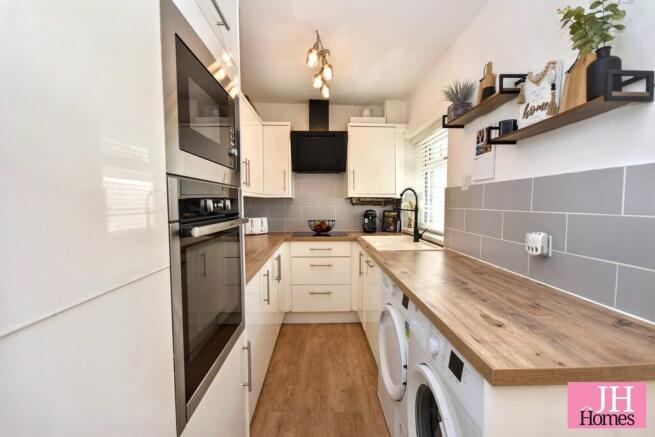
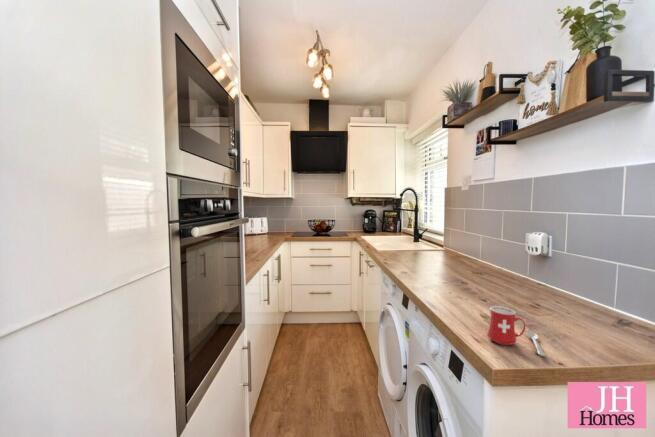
+ mug (514, 325)
